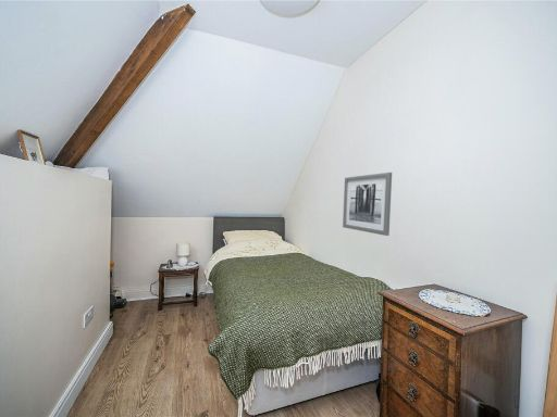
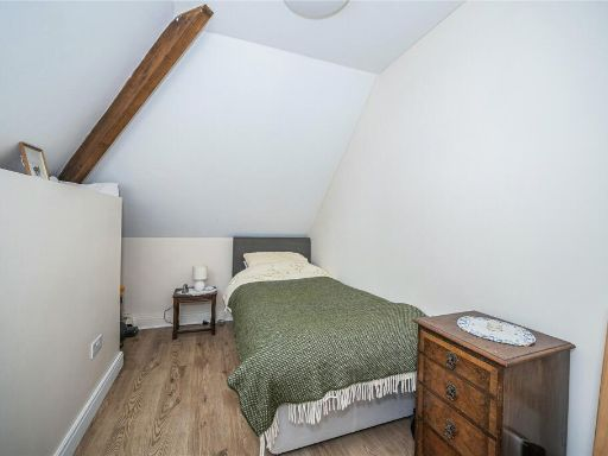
- wall art (363, 203)
